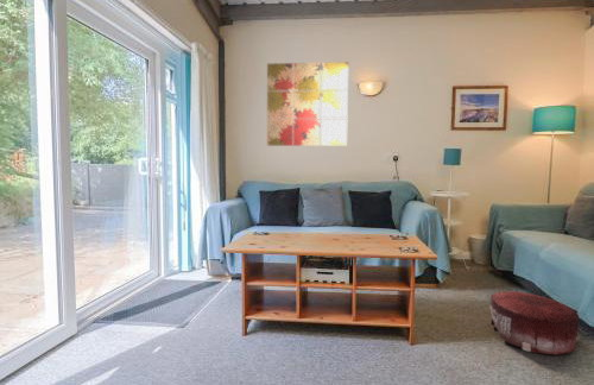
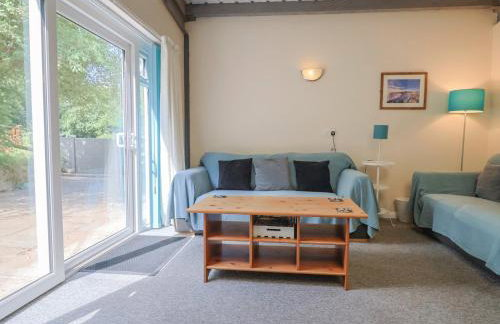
- wall art (307, 105)
- pouf (530, 317)
